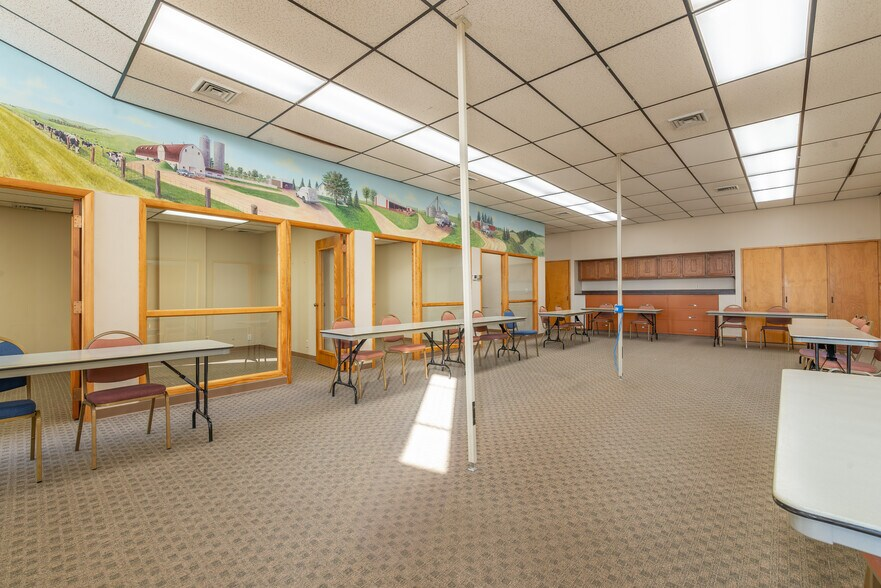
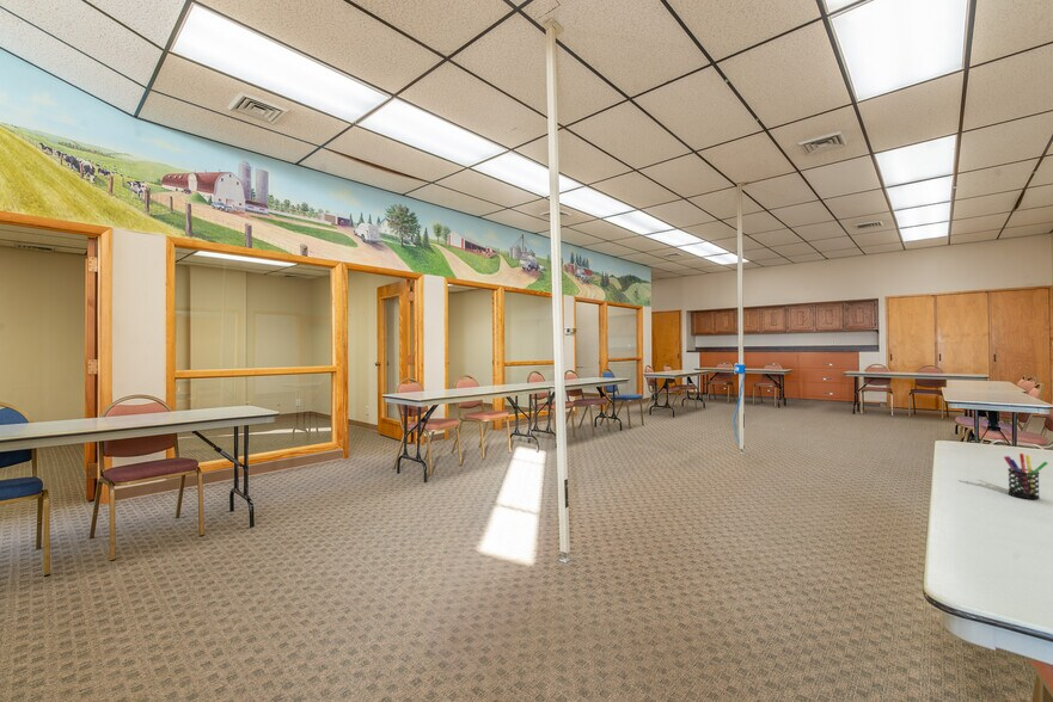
+ pen holder (1027, 474)
